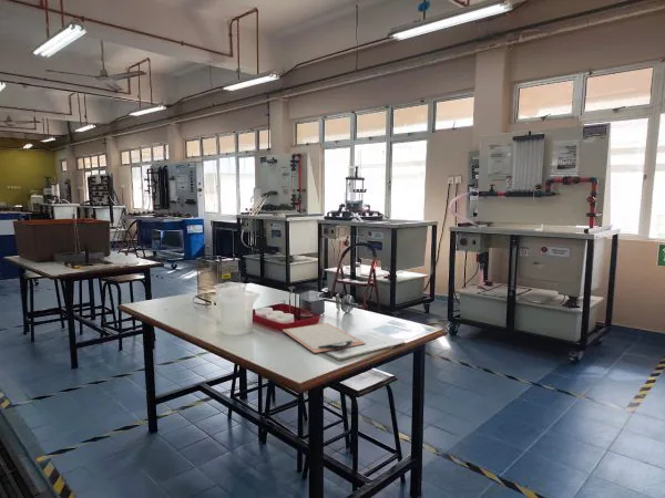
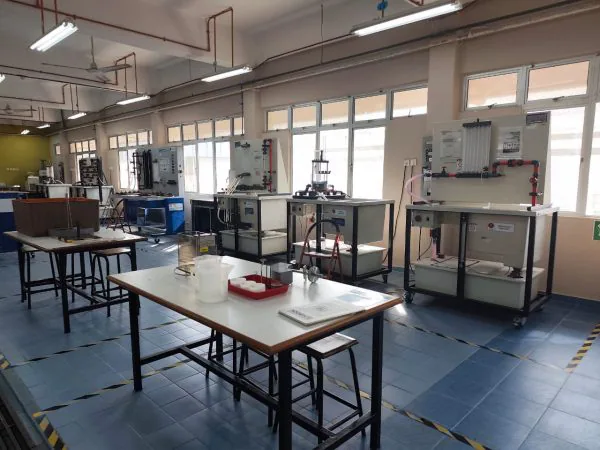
- clipboard (323, 335)
